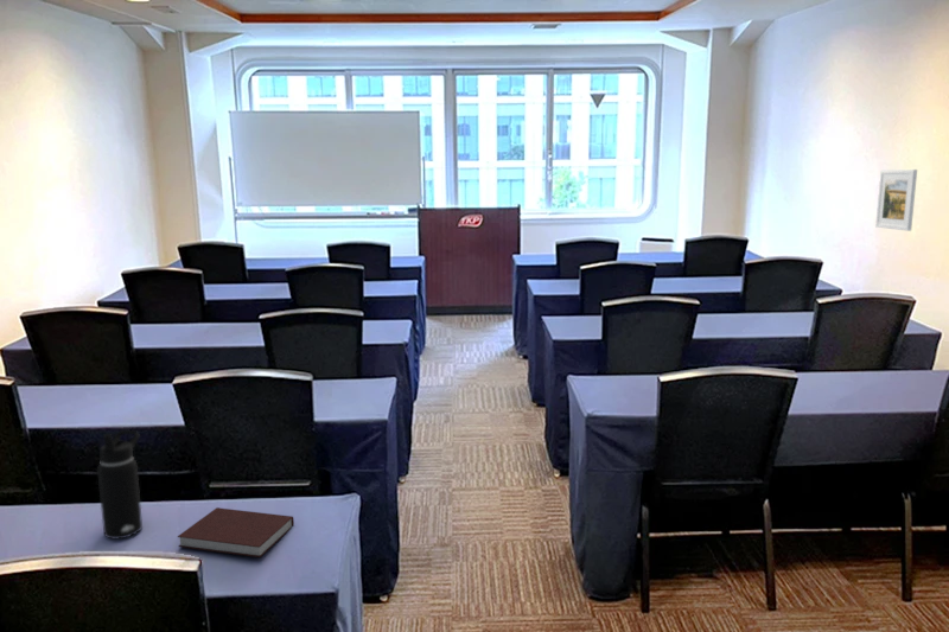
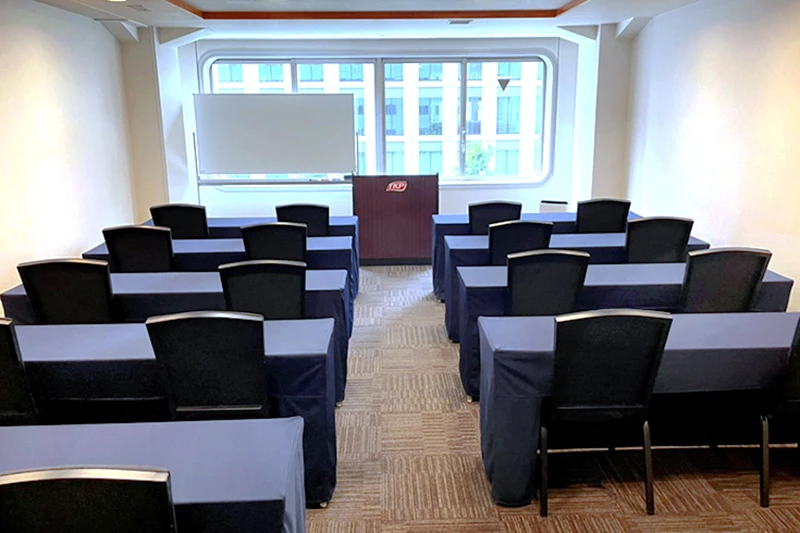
- water bottle (121, 479)
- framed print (894, 199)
- notebook (237, 530)
